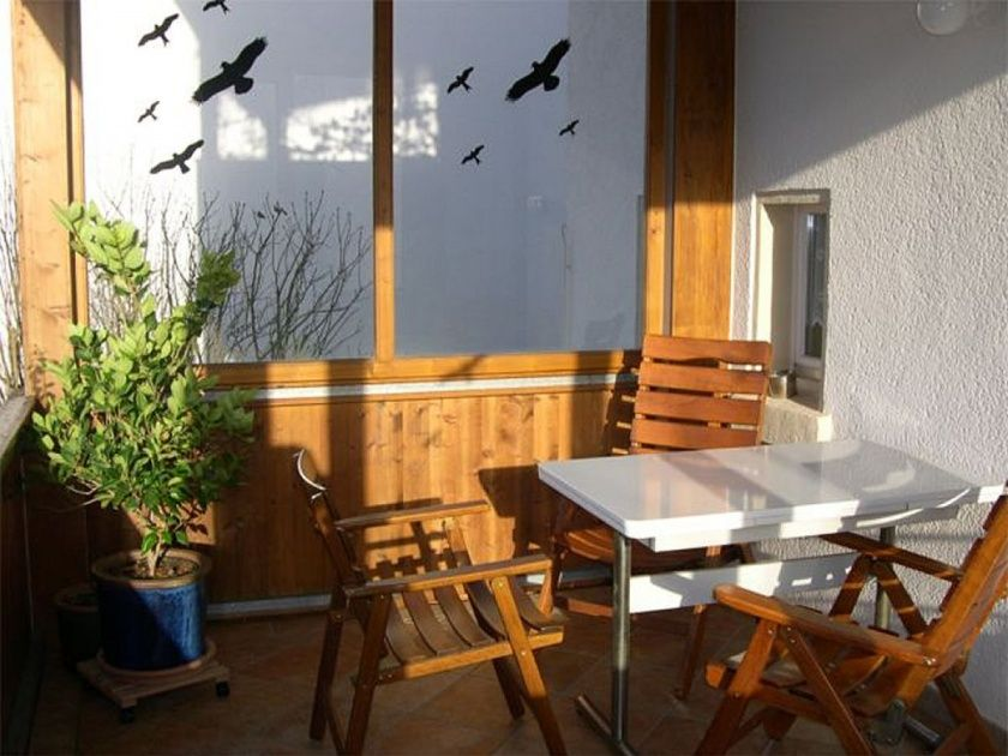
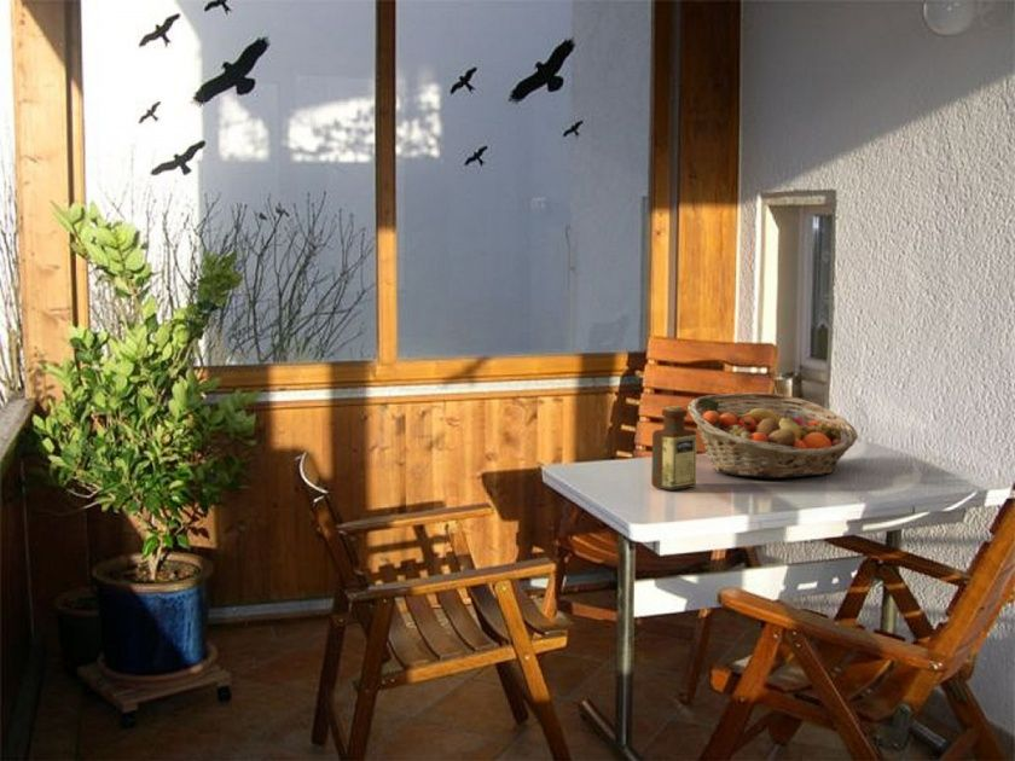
+ bottle (674, 447)
+ fruit basket (771, 434)
